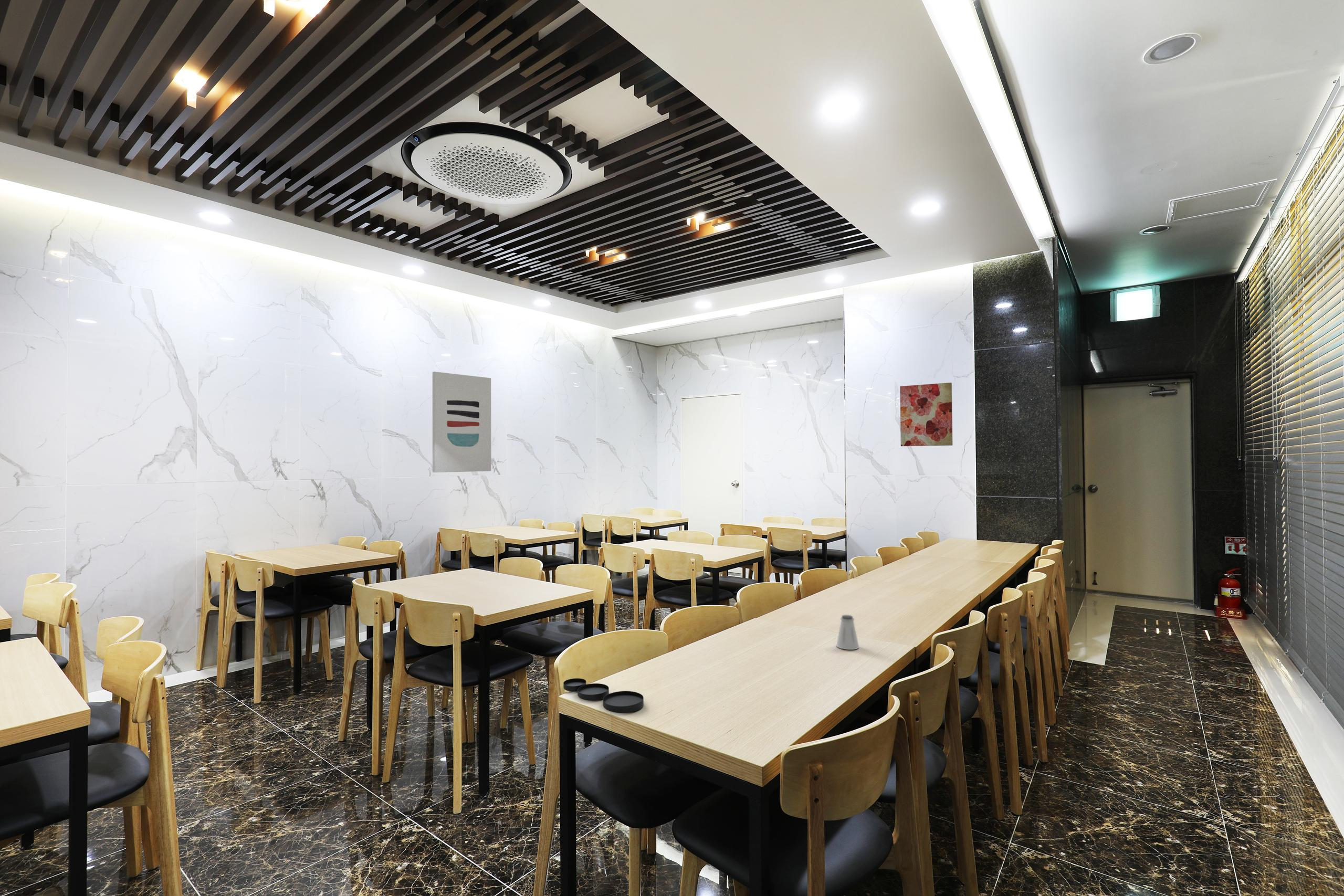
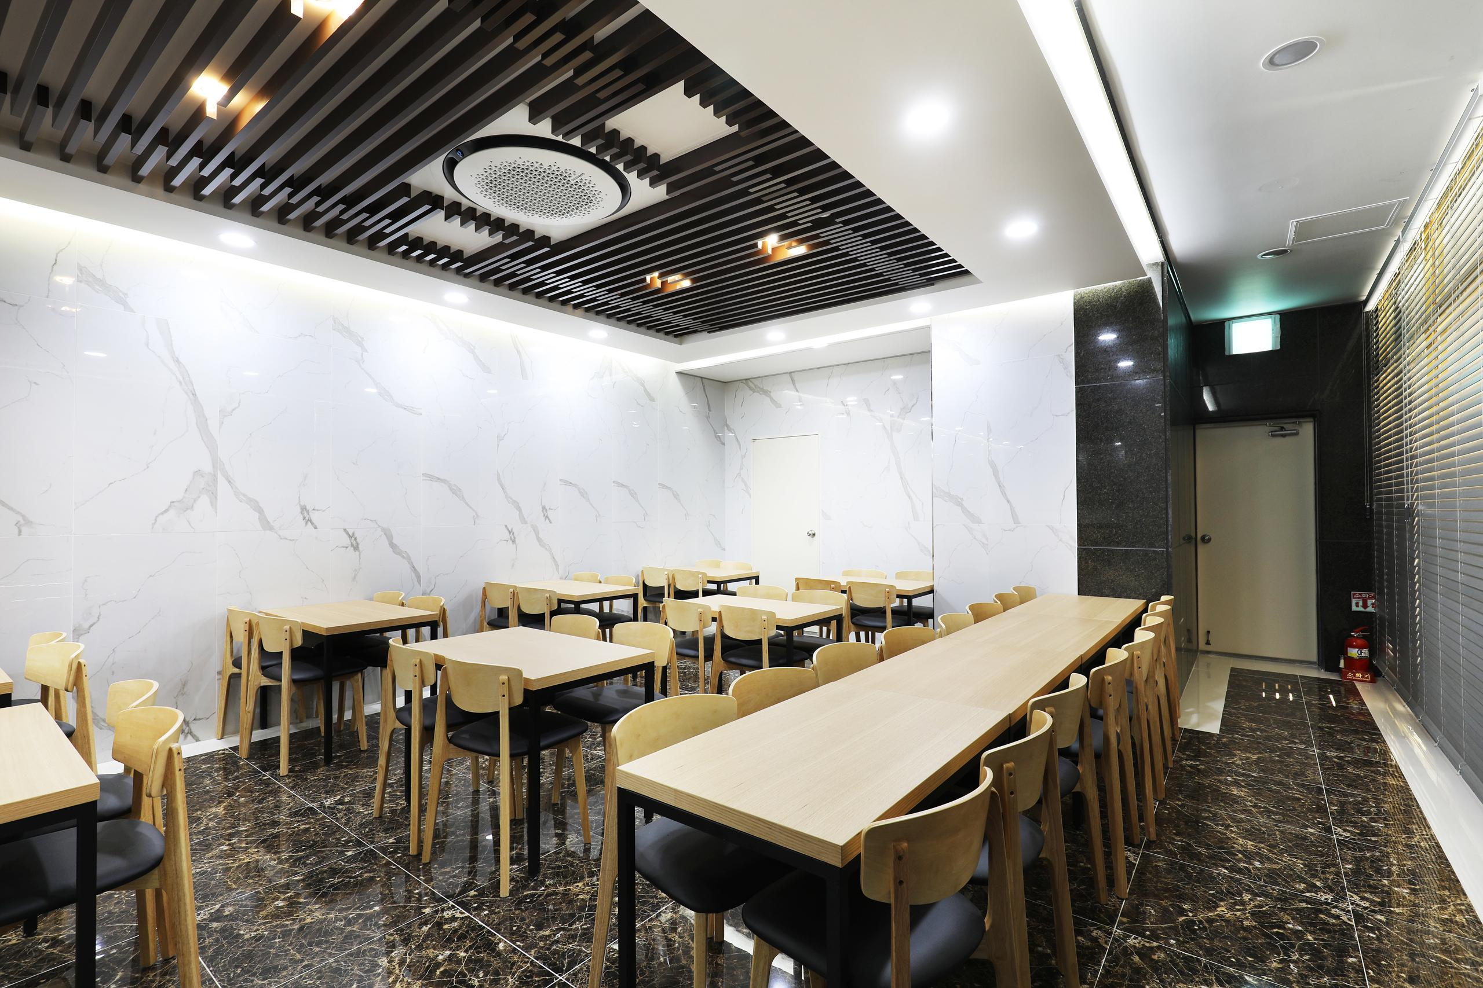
- wall art (926, 415)
- plate (602, 693)
- saltshaker (847, 631)
- wall art (463, 423)
